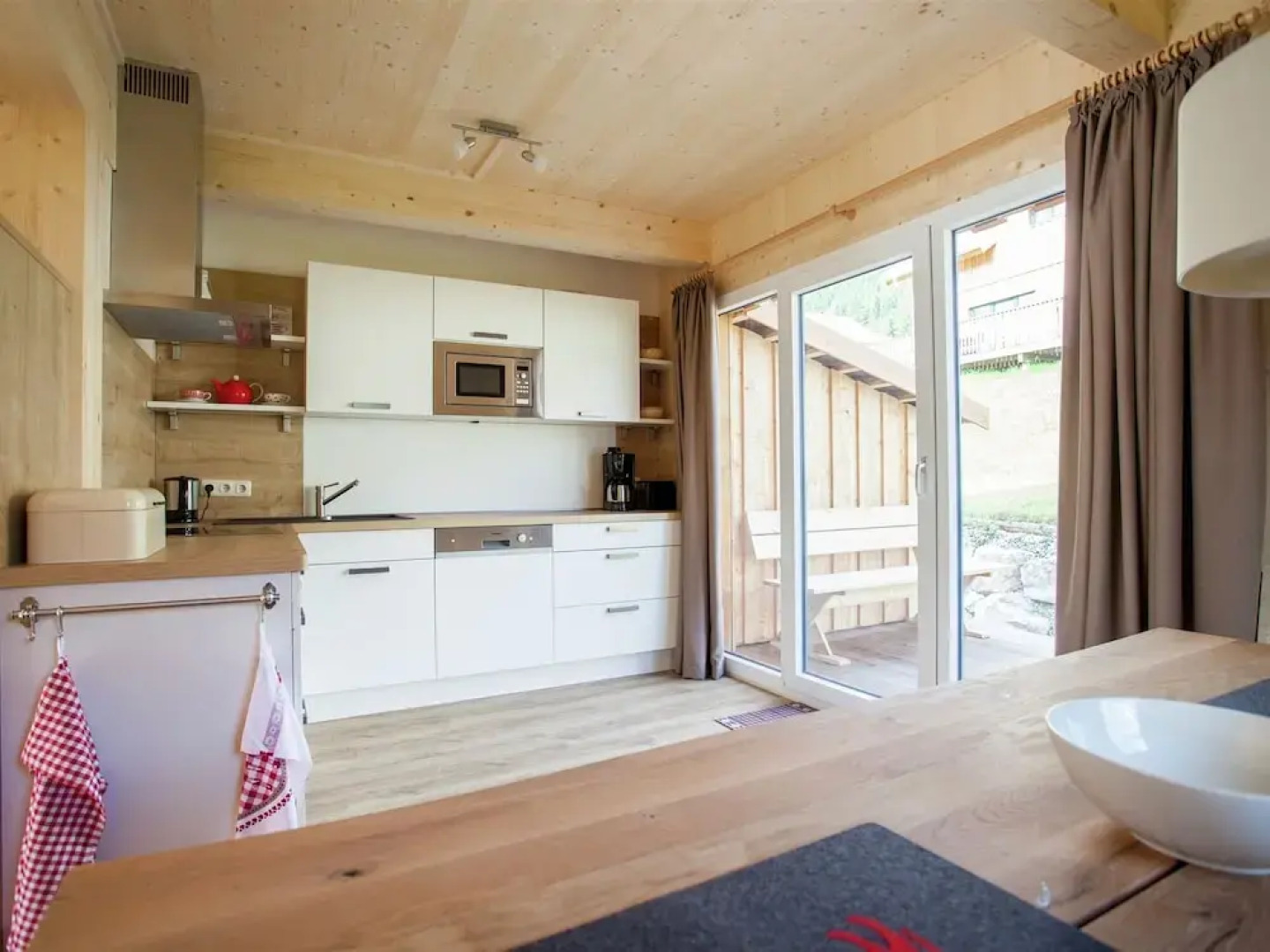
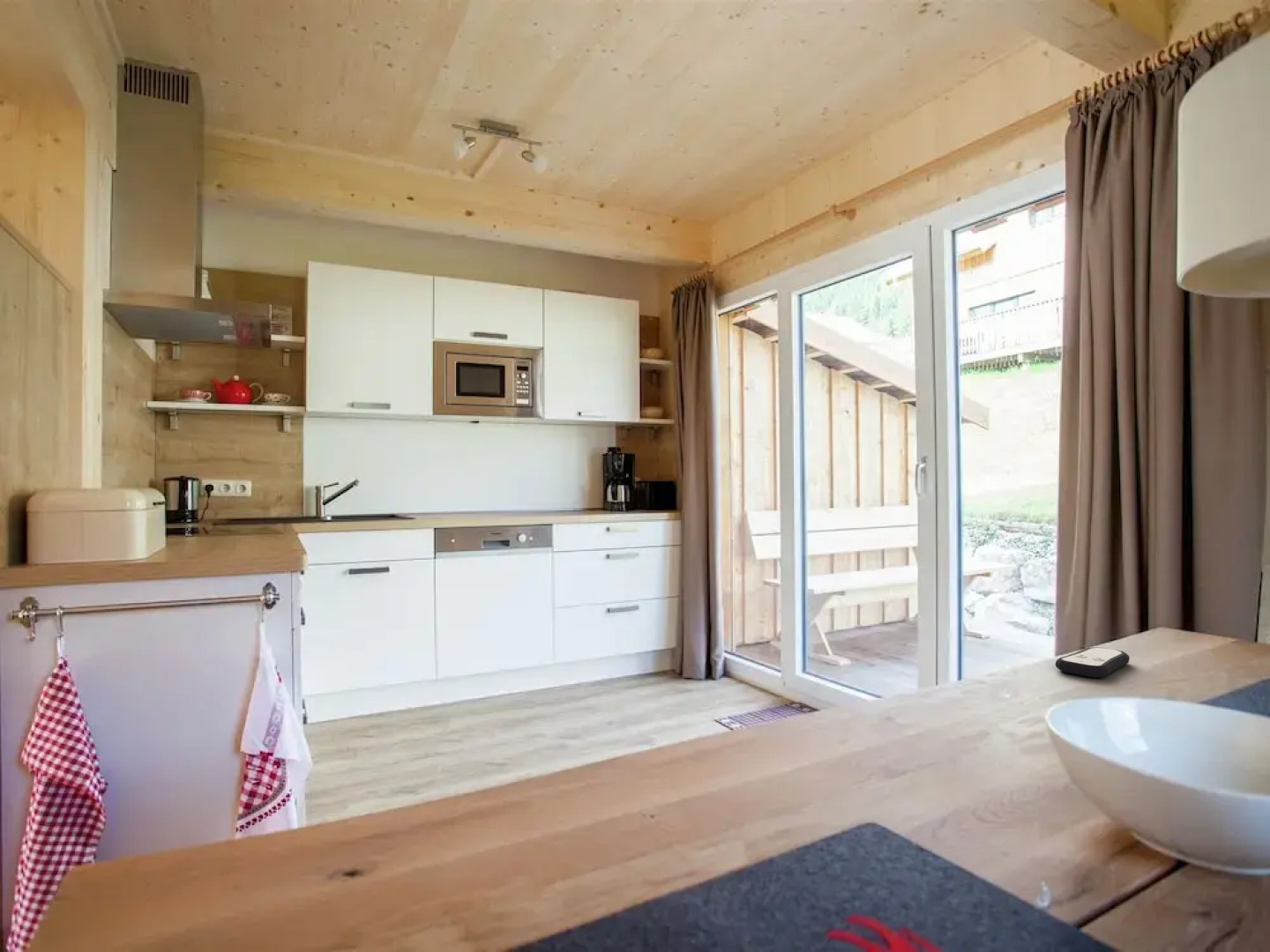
+ remote control (1094, 660)
